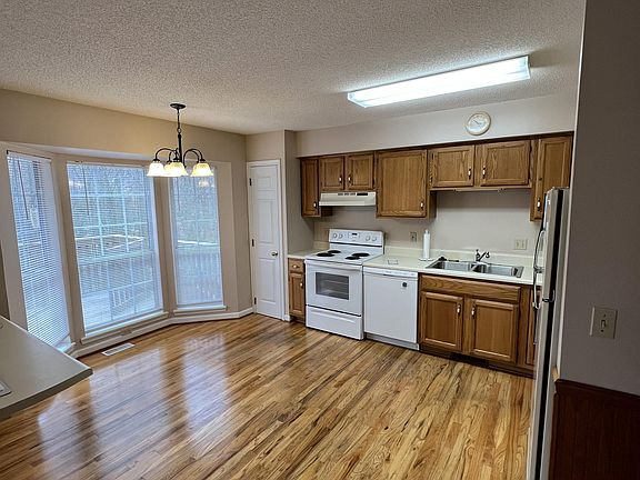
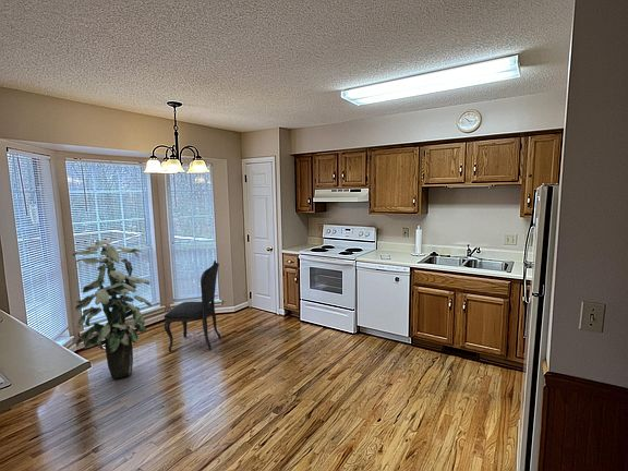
+ dining chair (195, 302)
+ indoor plant (112, 307)
